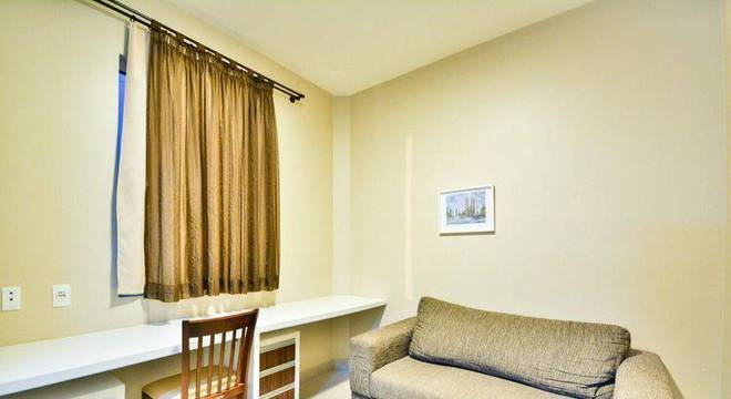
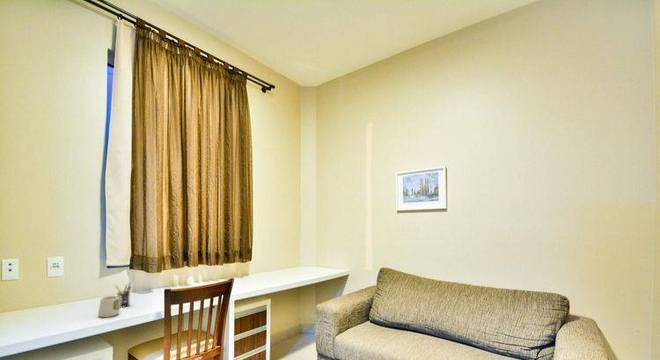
+ mug (111, 305)
+ pen holder (124, 293)
